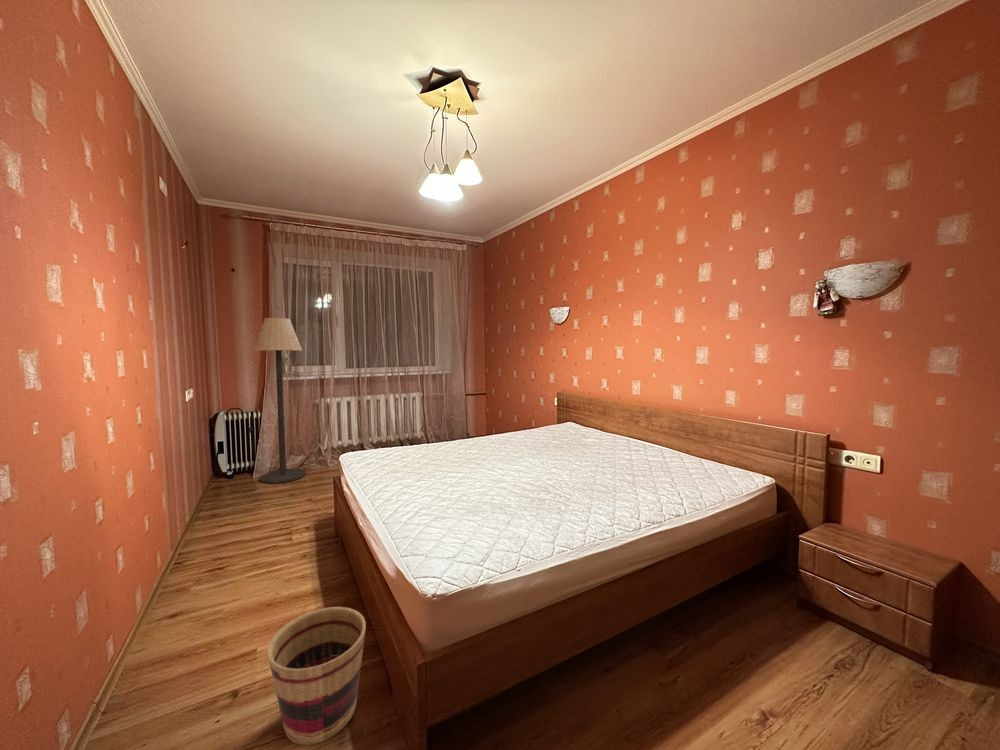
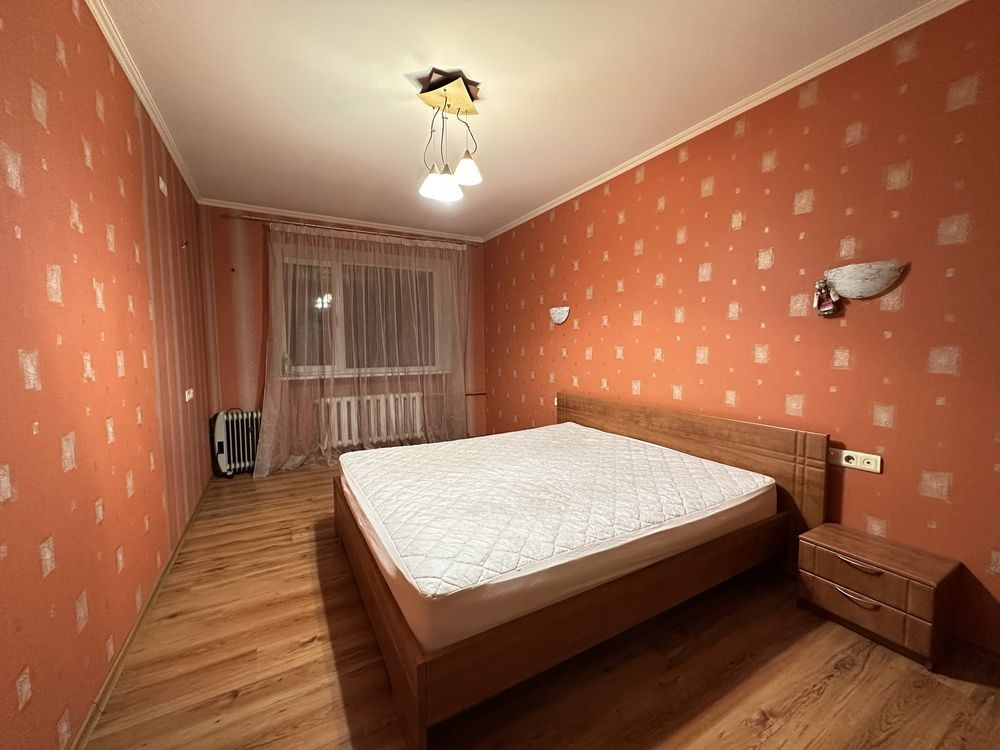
- floor lamp (280, 398)
- basket (320, 674)
